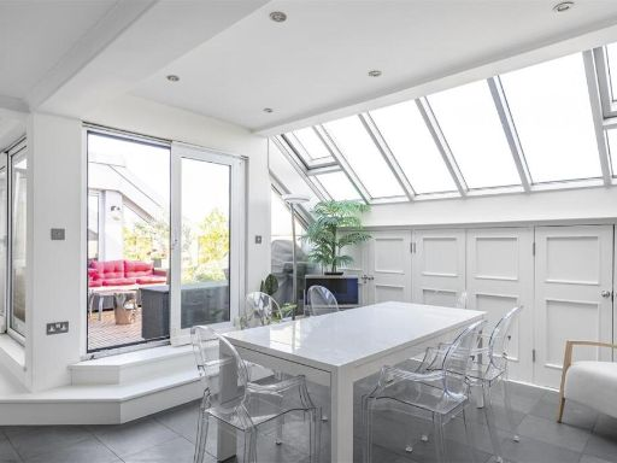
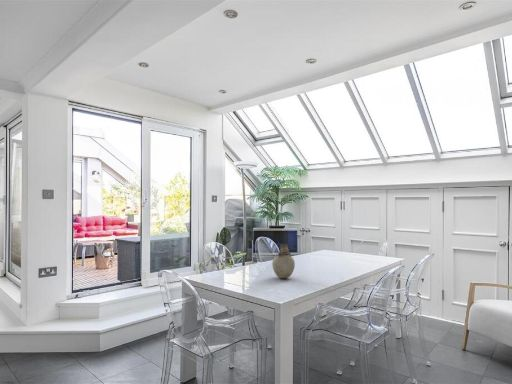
+ vase (283, 261)
